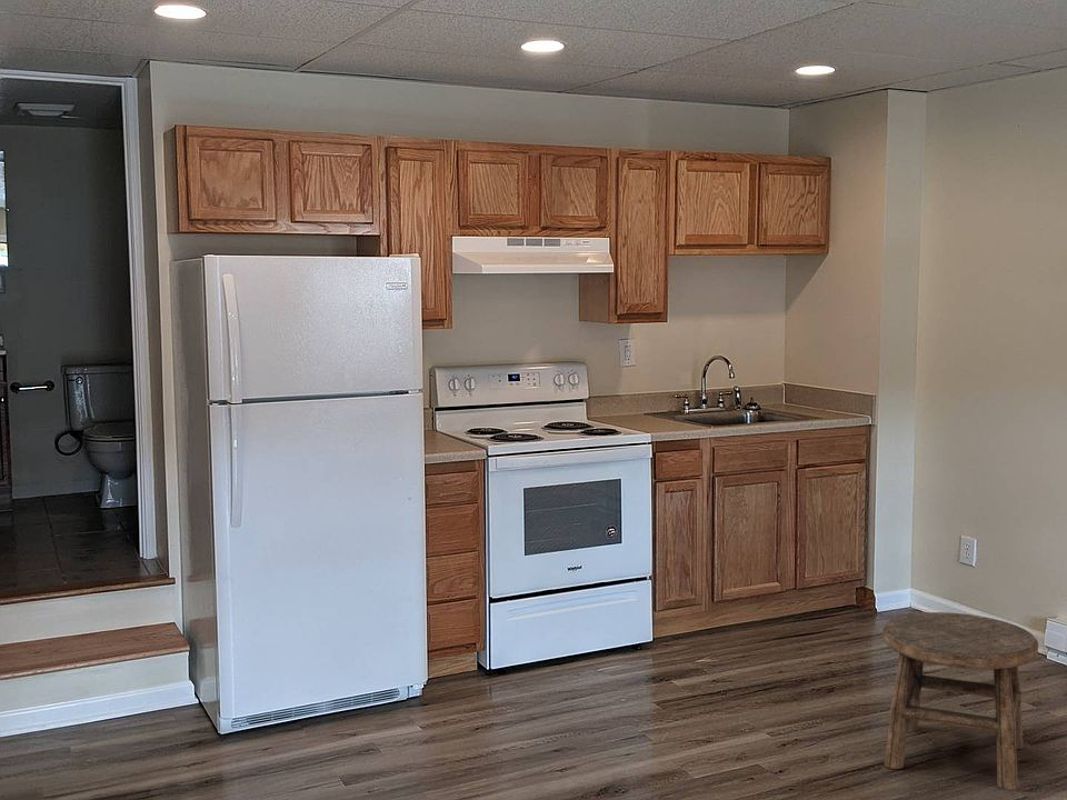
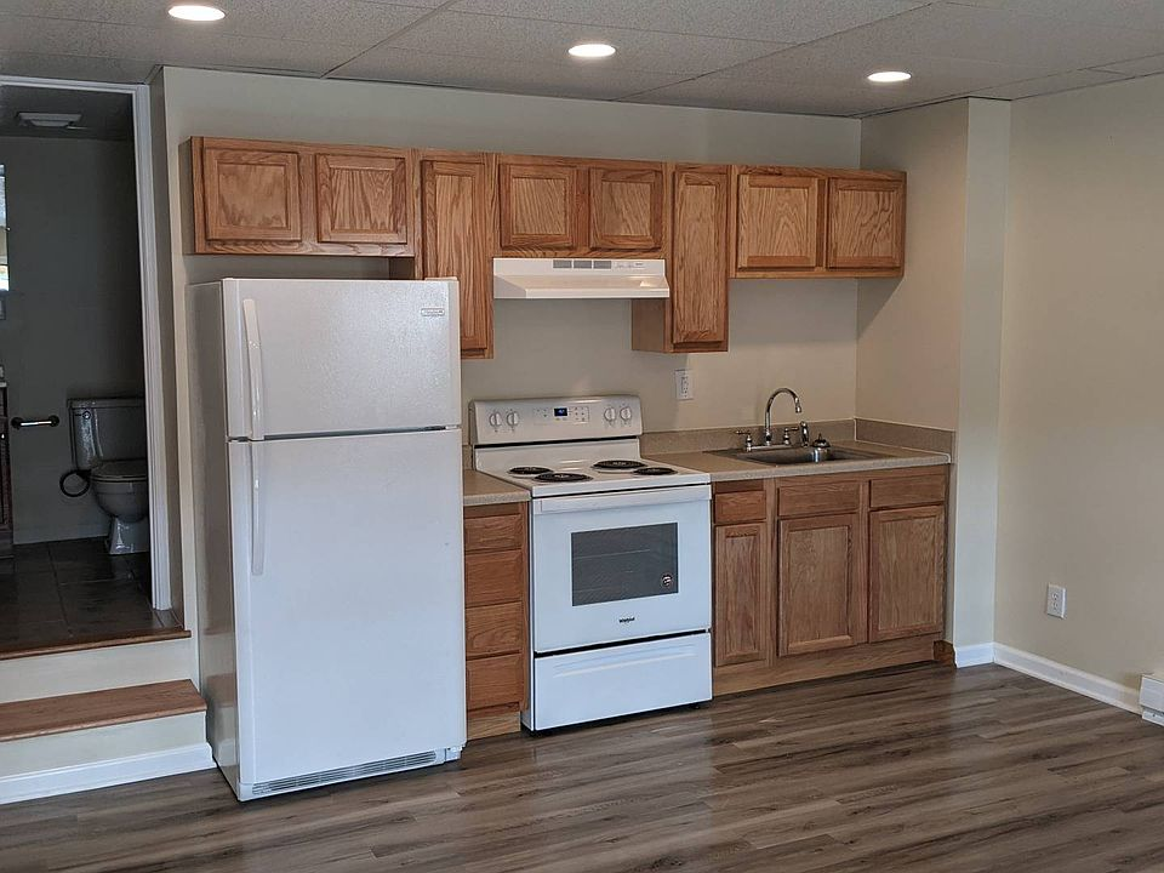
- stool (958, 692)
